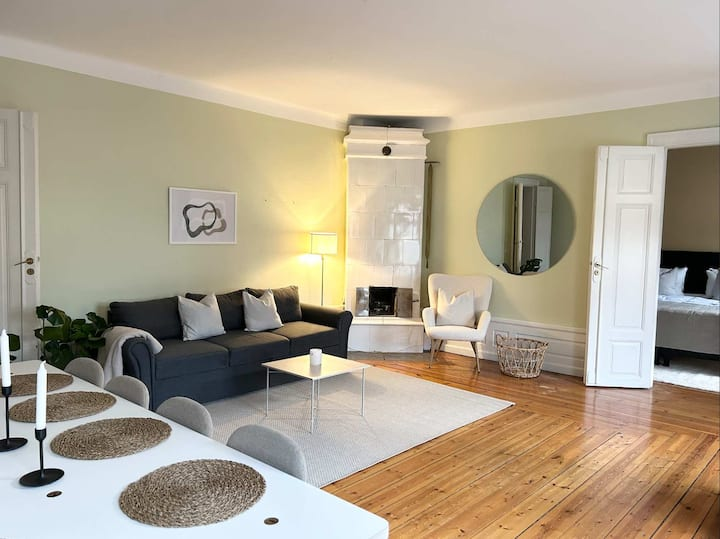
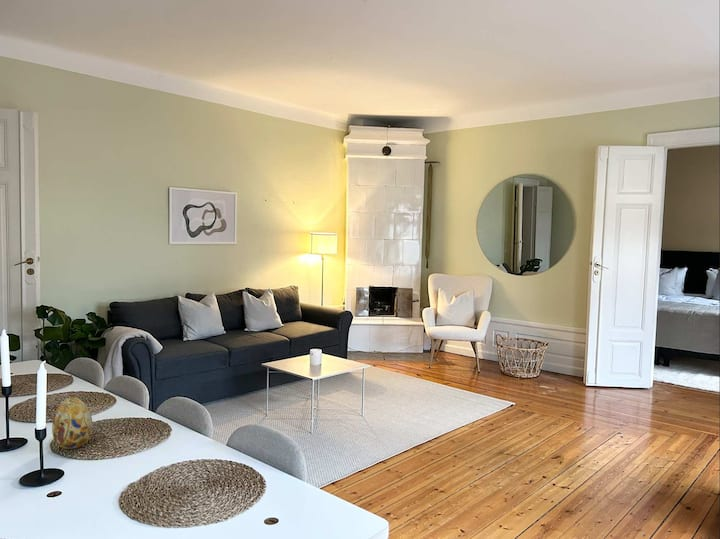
+ decorative egg (72, 421)
